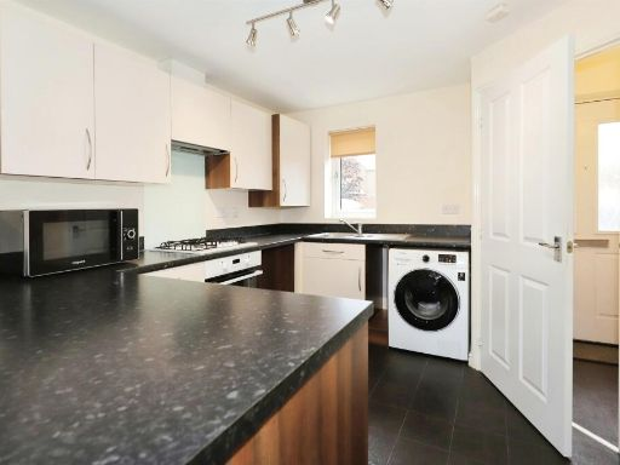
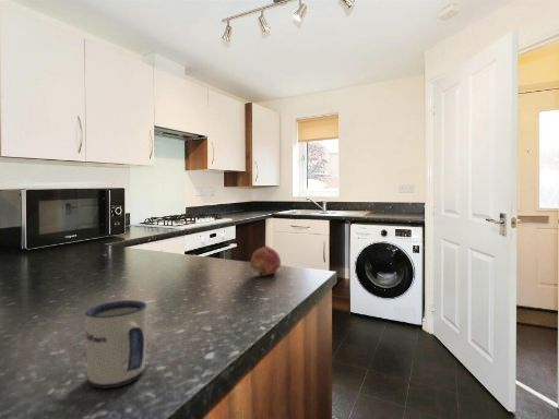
+ fruit (266, 260)
+ mug (120, 344)
